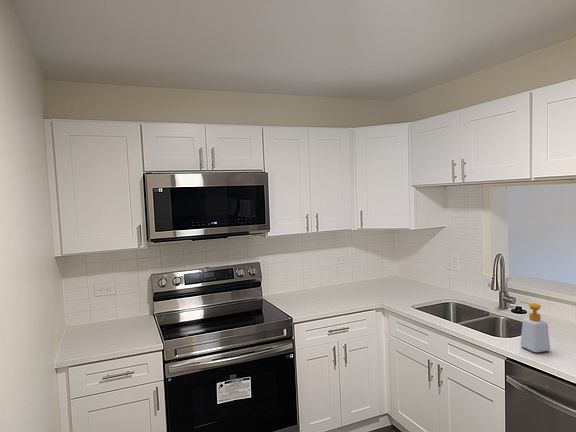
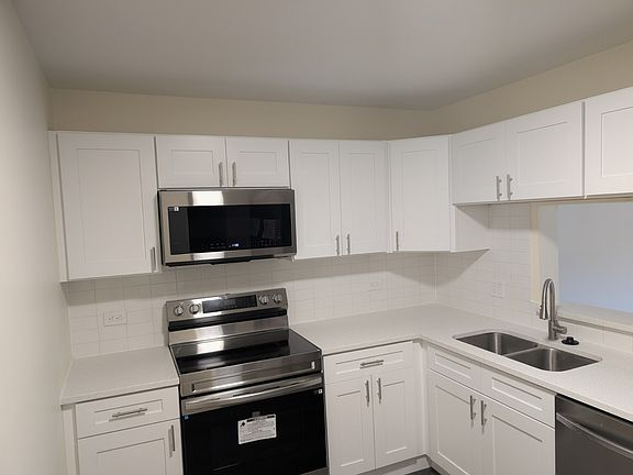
- soap bottle (531, 324)
